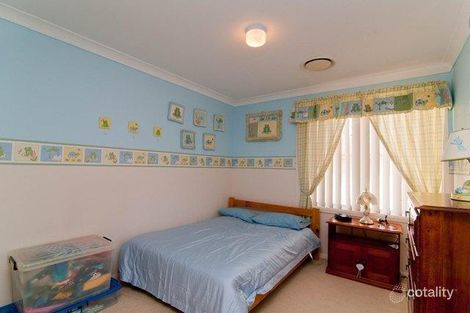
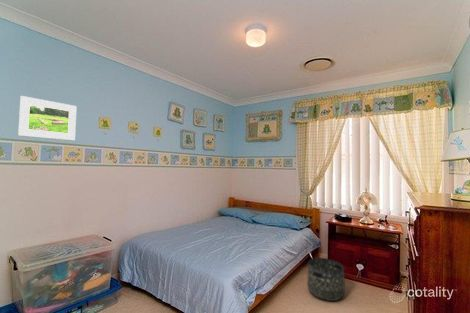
+ basket (325, 278)
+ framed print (49, 119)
